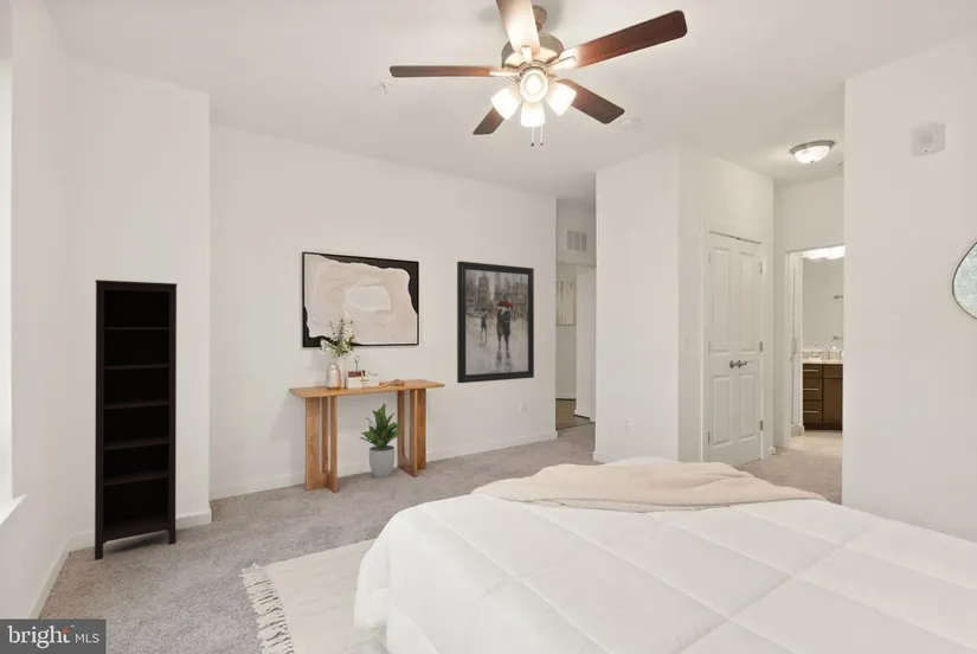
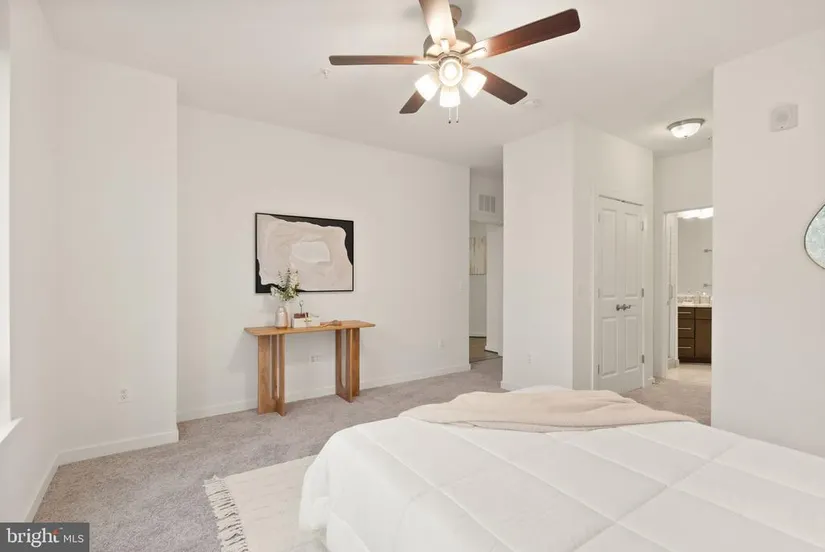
- wall art (497, 322)
- potted plant (381, 440)
- bookcase (137, 412)
